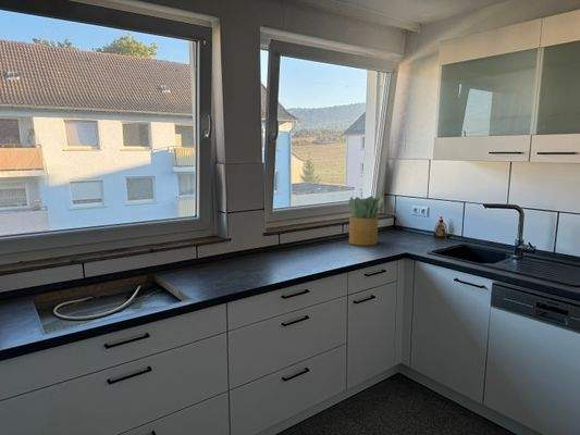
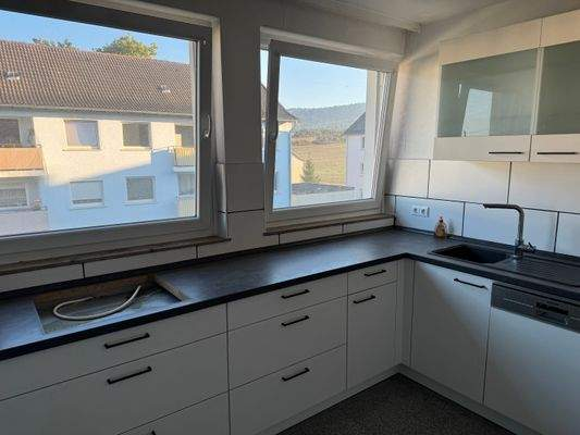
- potted plant (366, 219)
